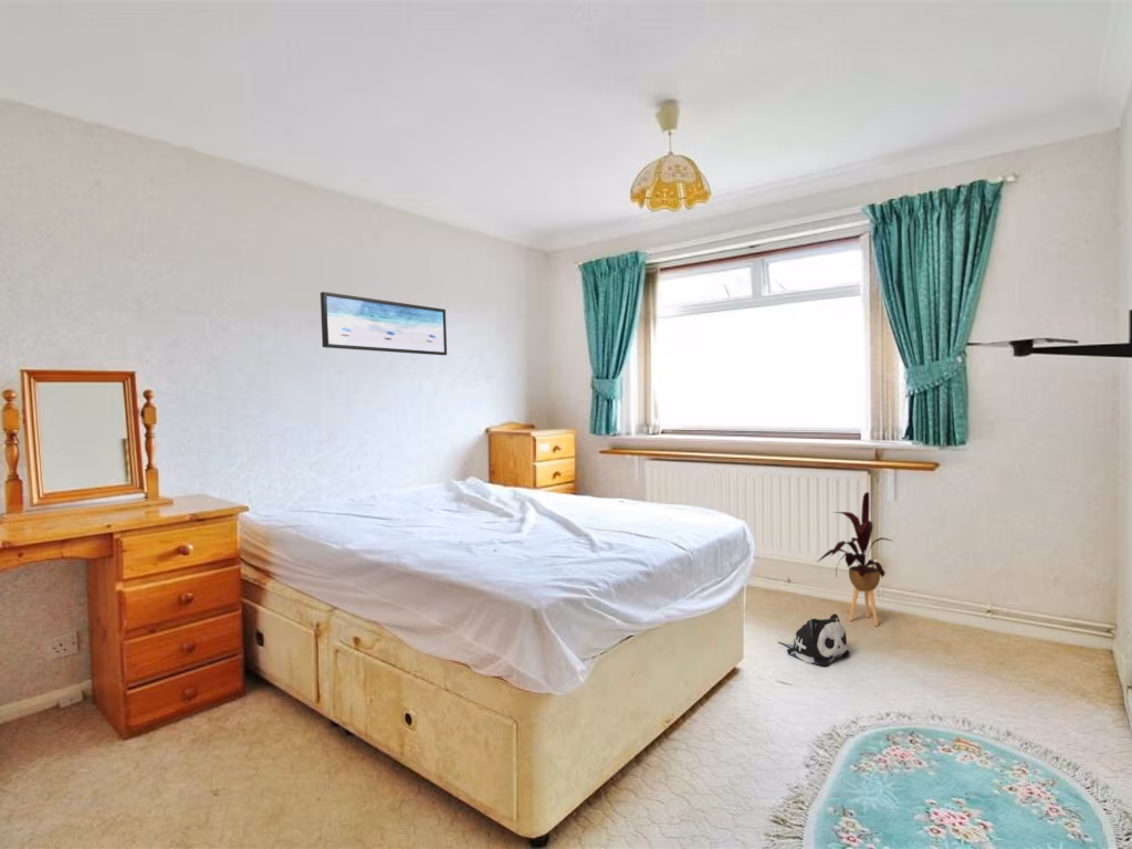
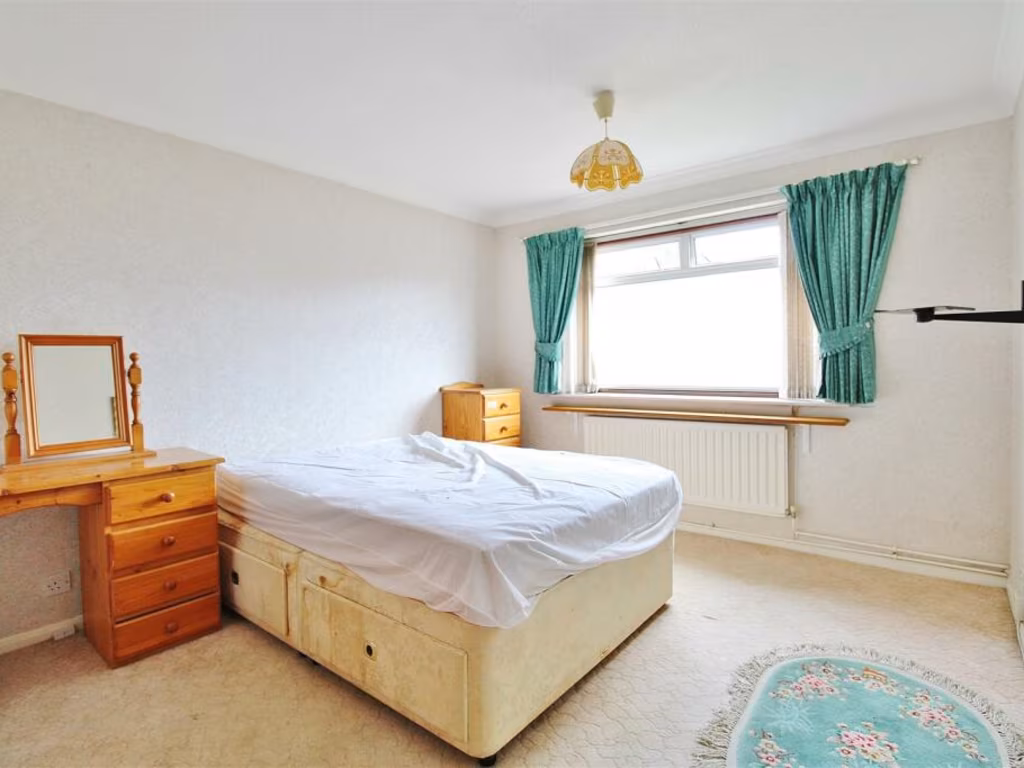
- house plant (856, 555)
- plush toy (808, 630)
- wall art (389, 326)
